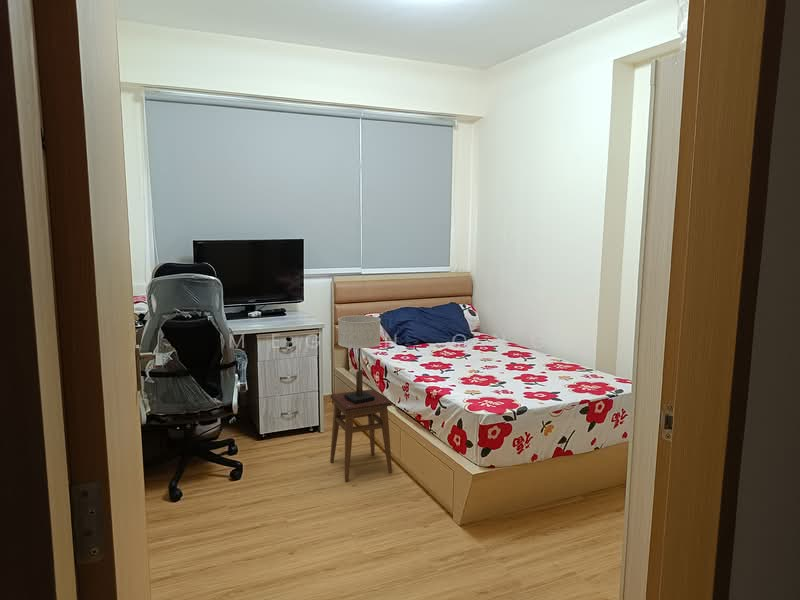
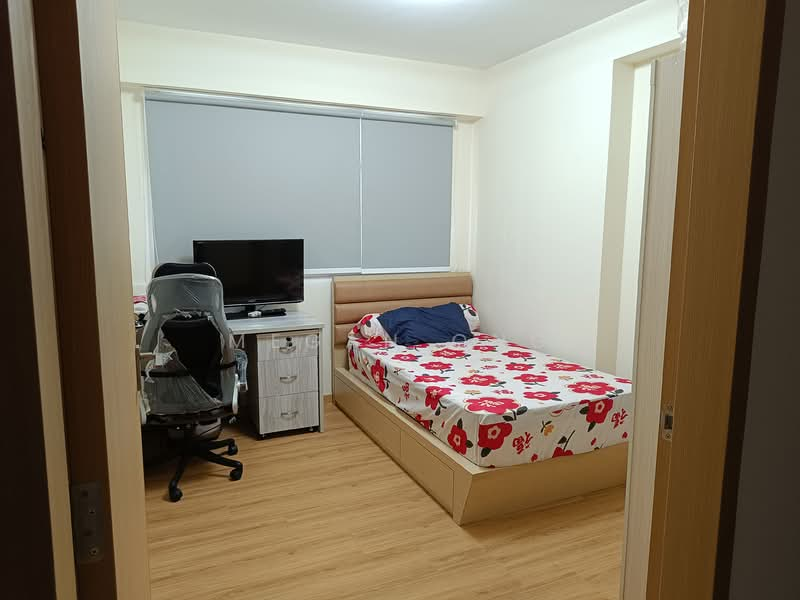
- stool (360, 431)
- table lamp (359, 359)
